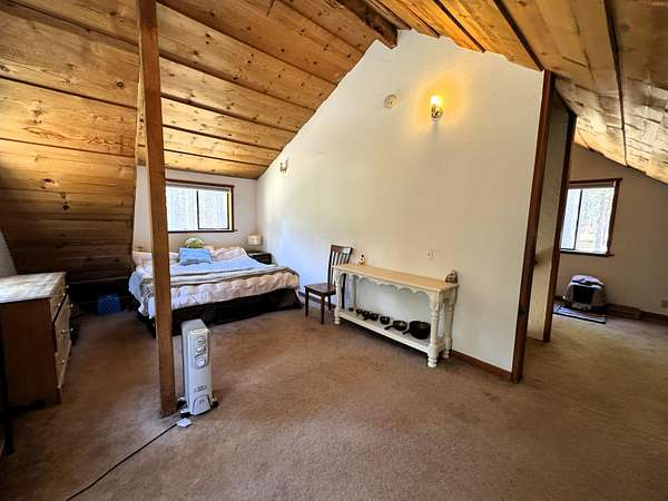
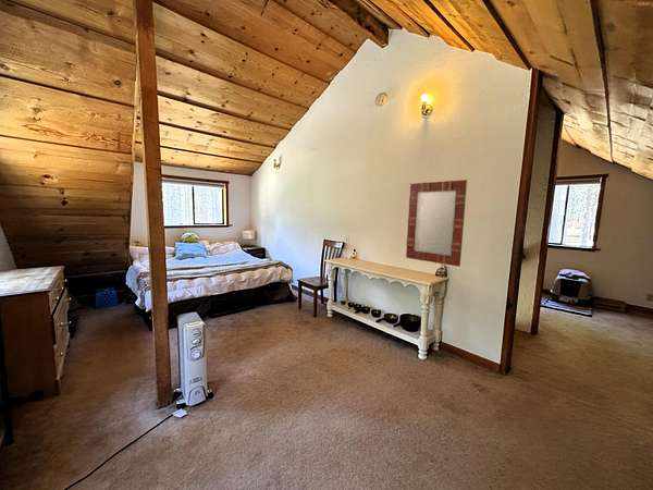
+ home mirror (433, 222)
